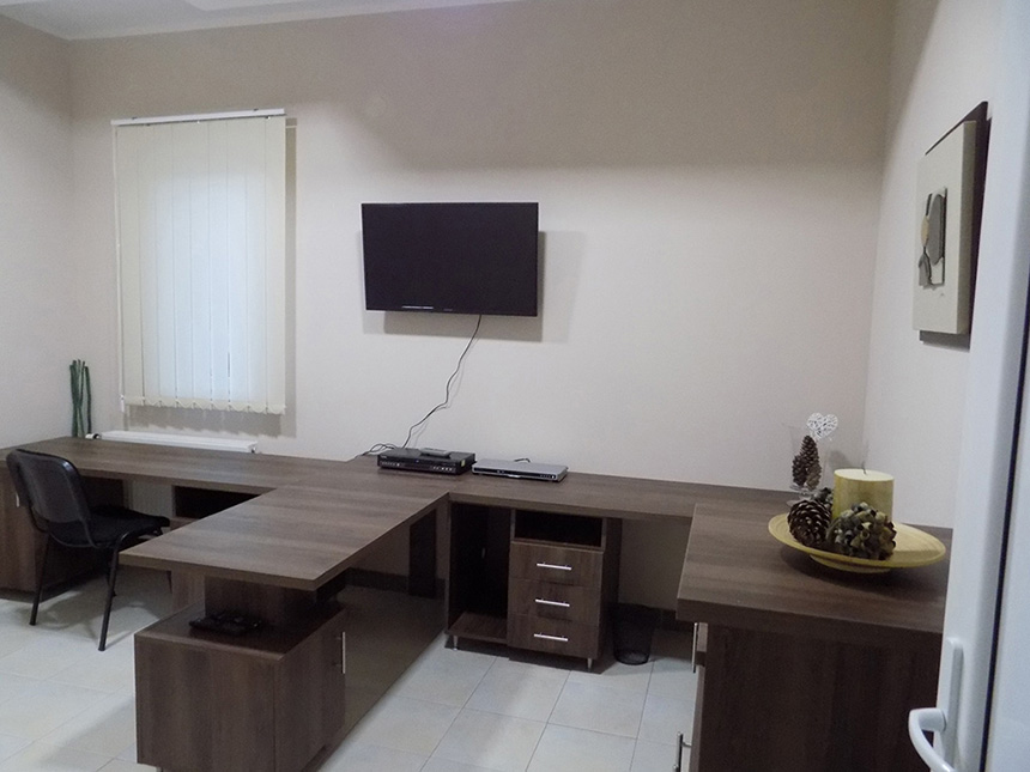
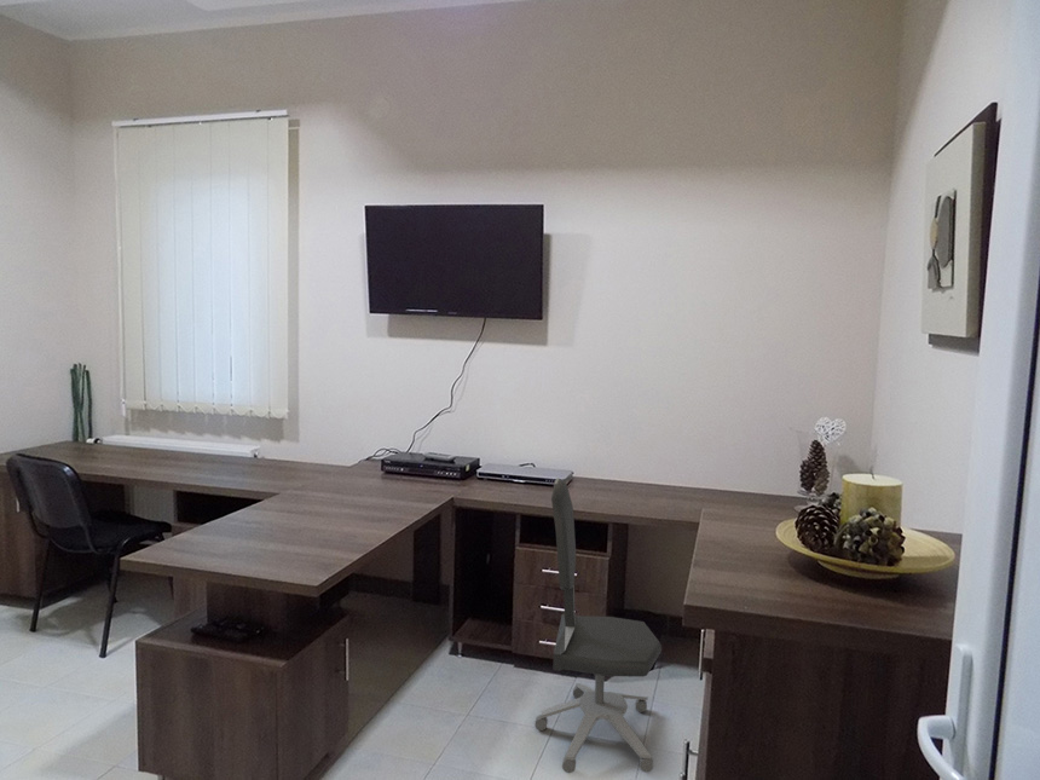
+ office chair (600, 617)
